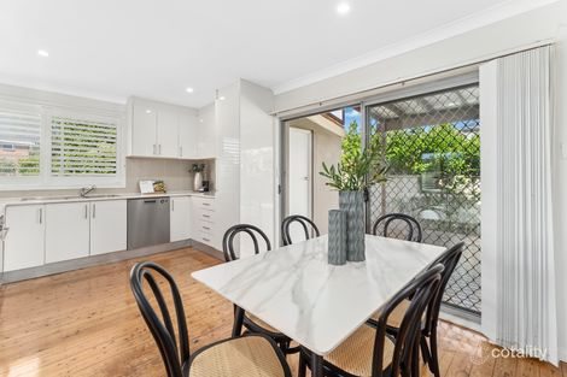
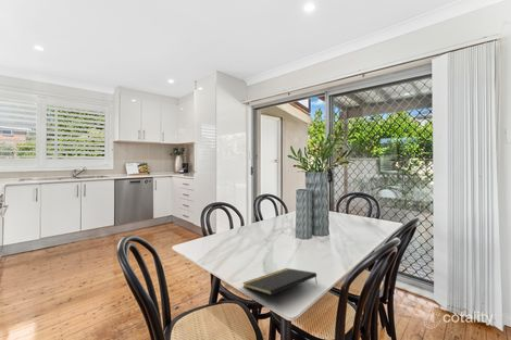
+ notepad (279, 279)
